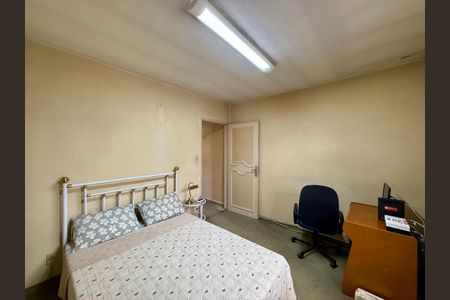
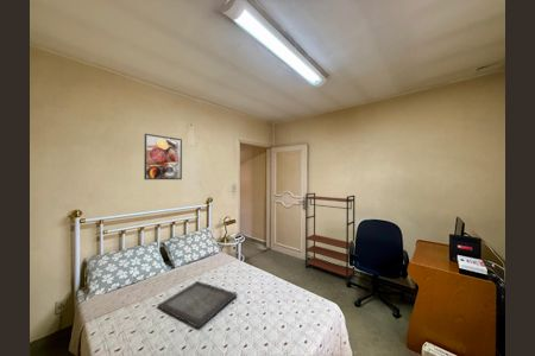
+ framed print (164, 158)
+ bookshelf (328, 237)
+ serving tray (199, 299)
